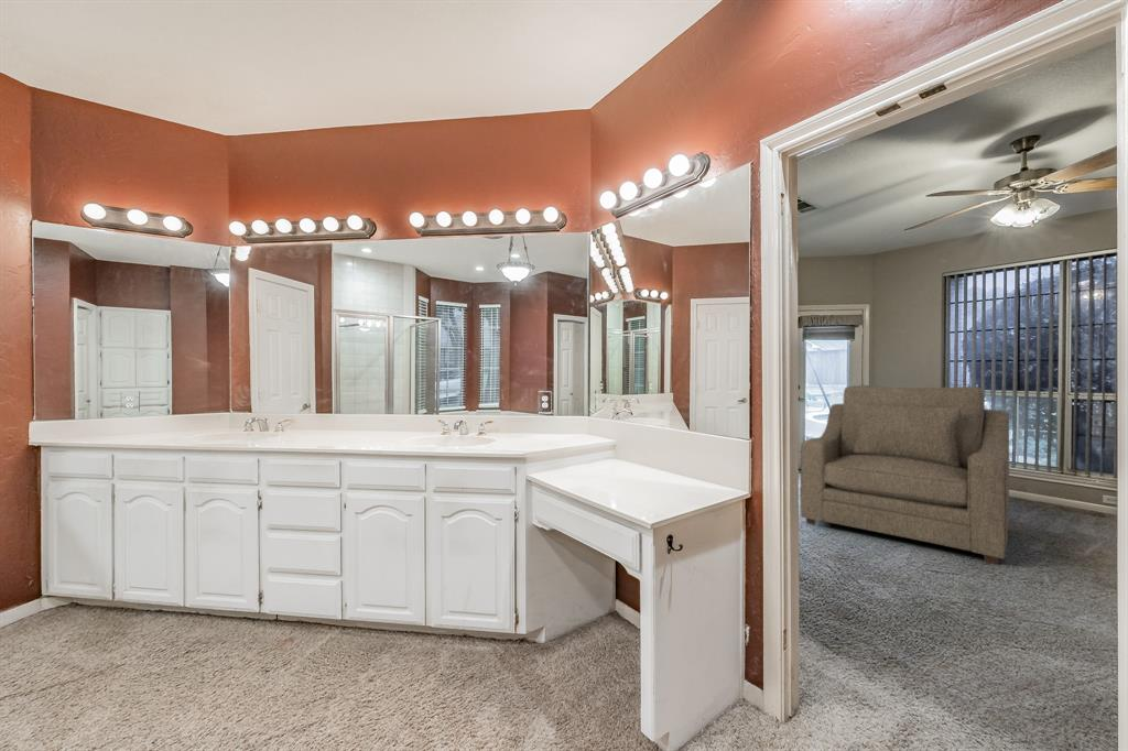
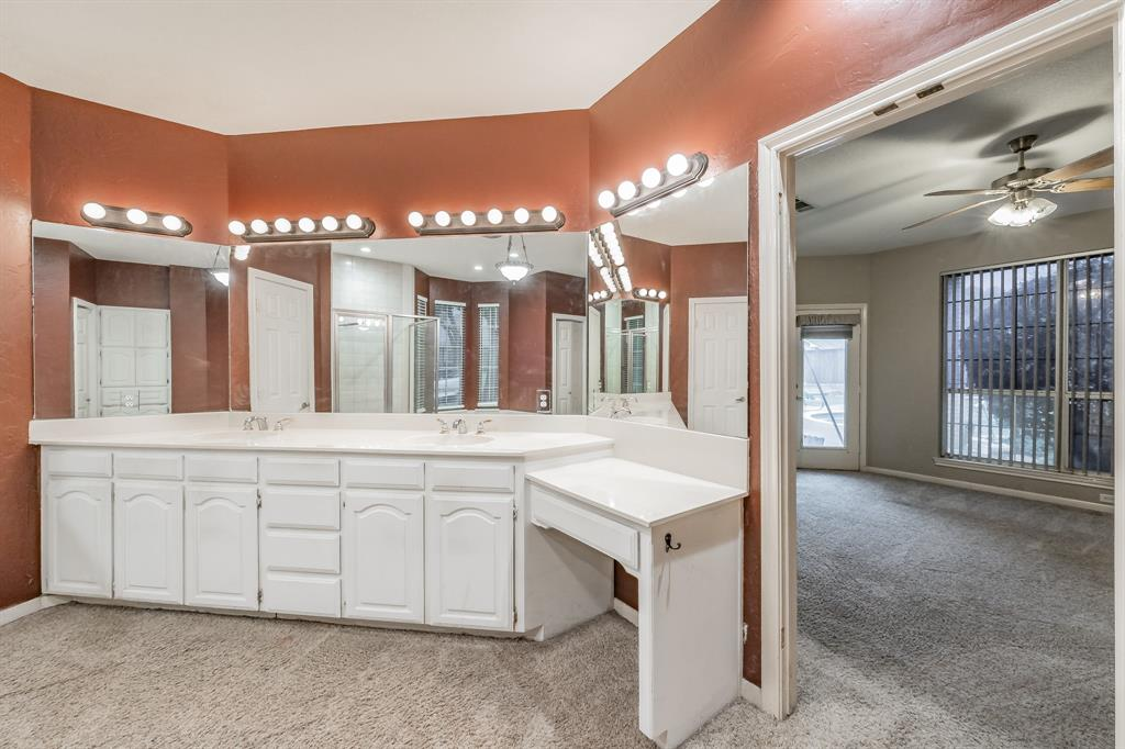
- chair (901, 455)
